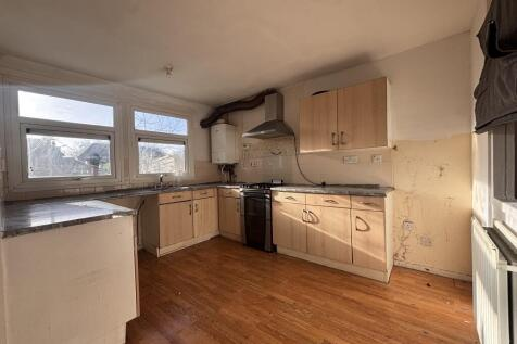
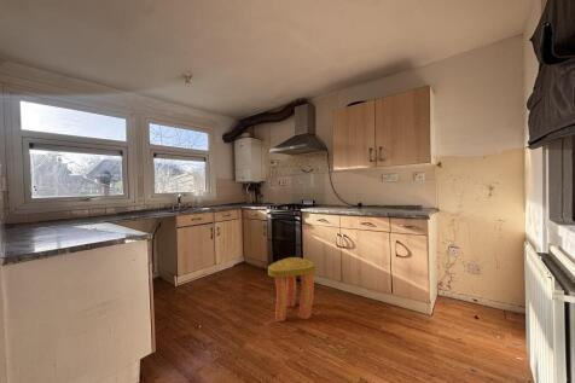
+ stool (291, 286)
